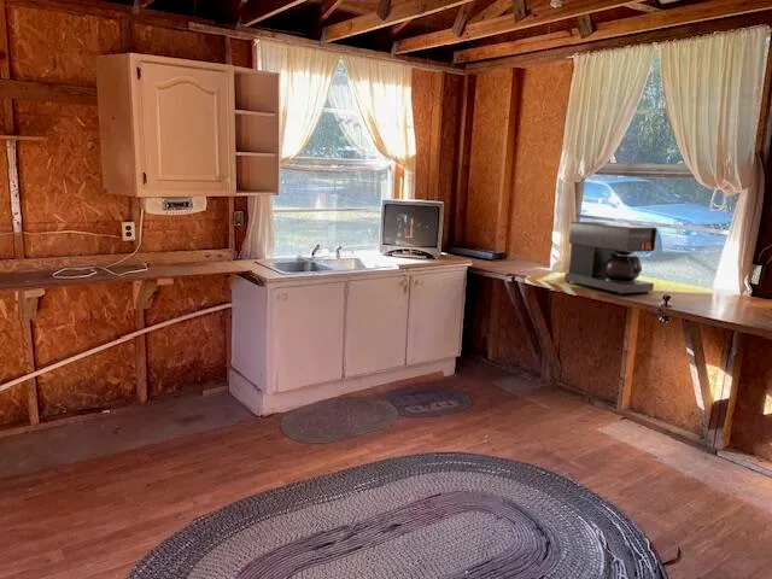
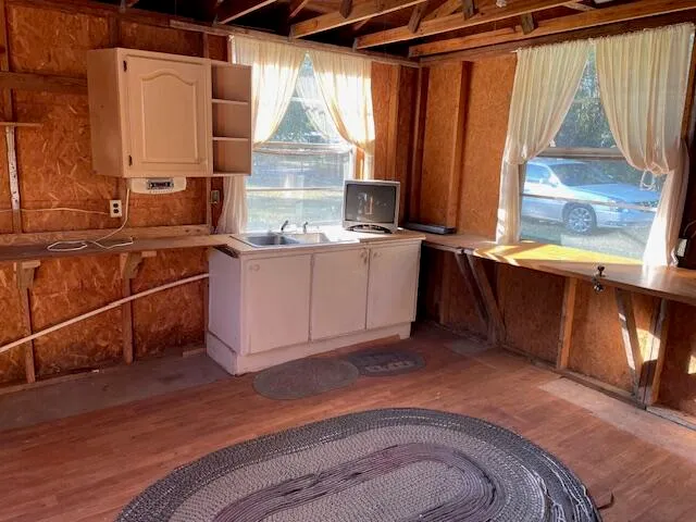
- coffee maker (609, 256)
